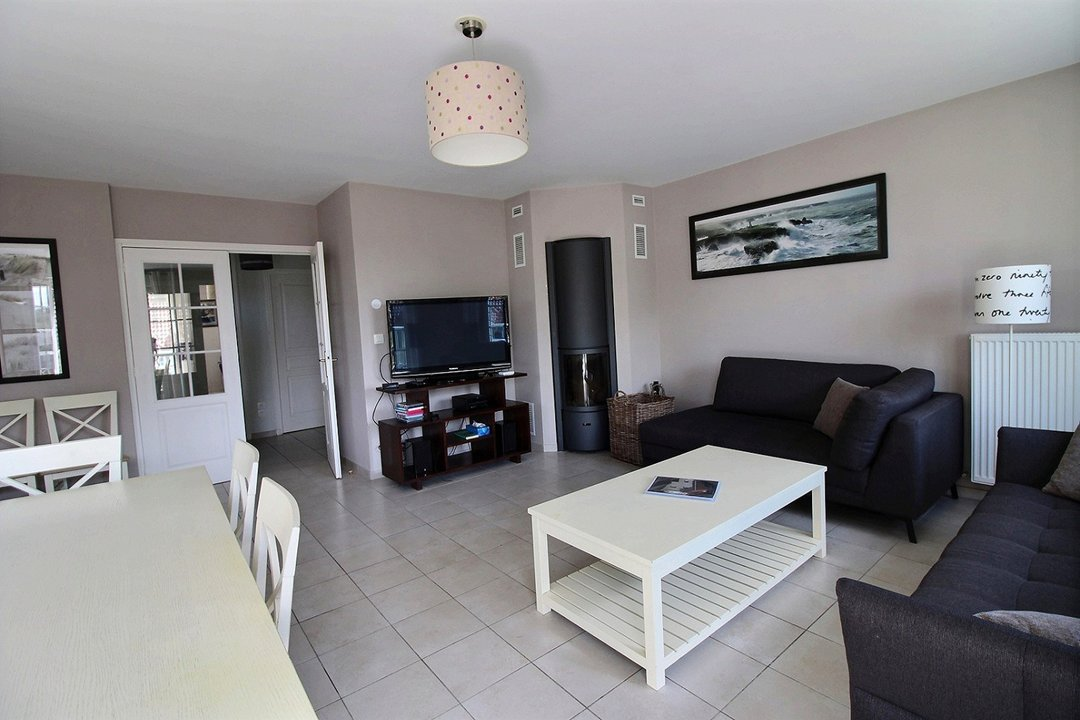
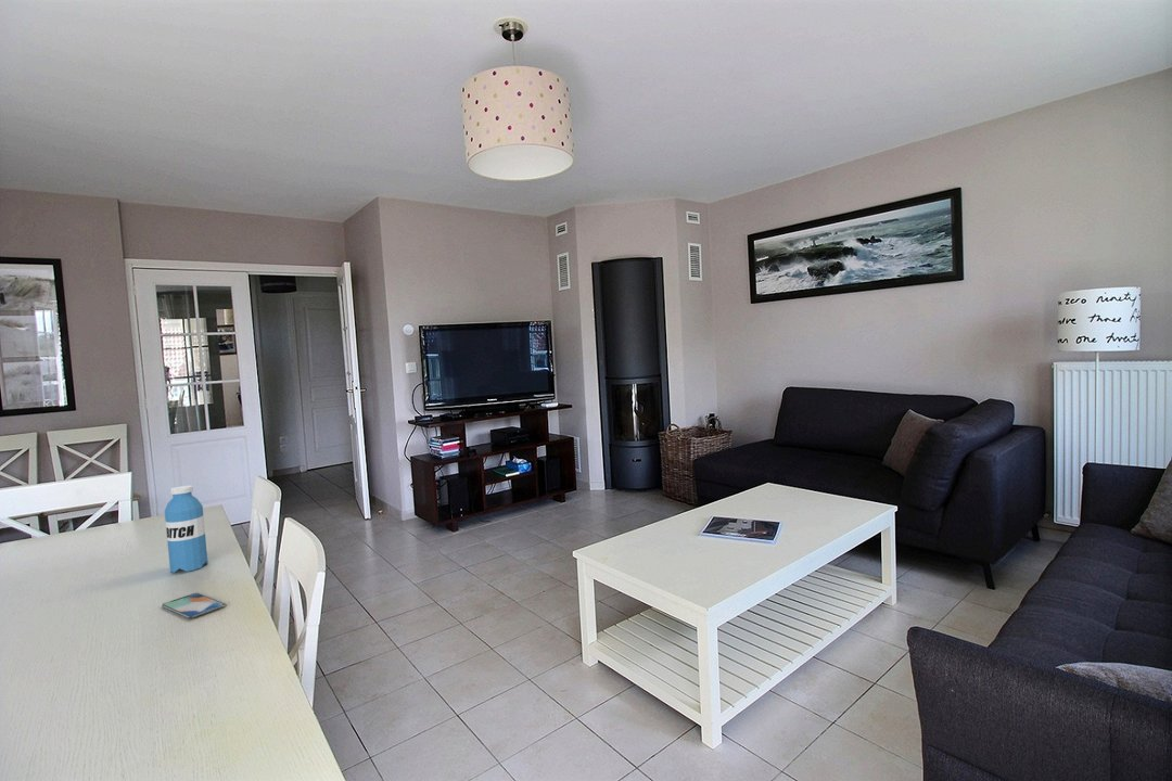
+ water bottle (184, 527)
+ smartphone (193, 604)
